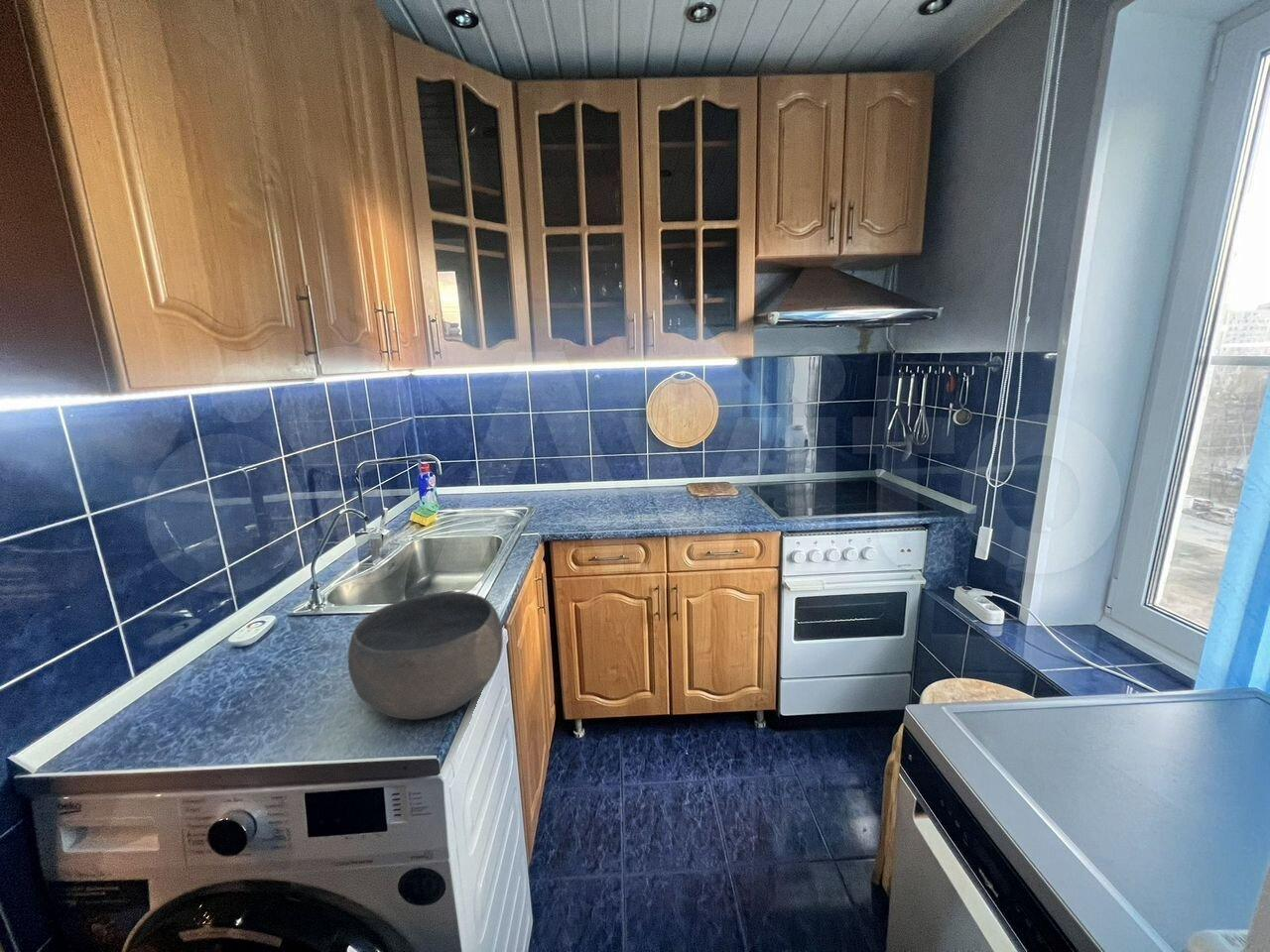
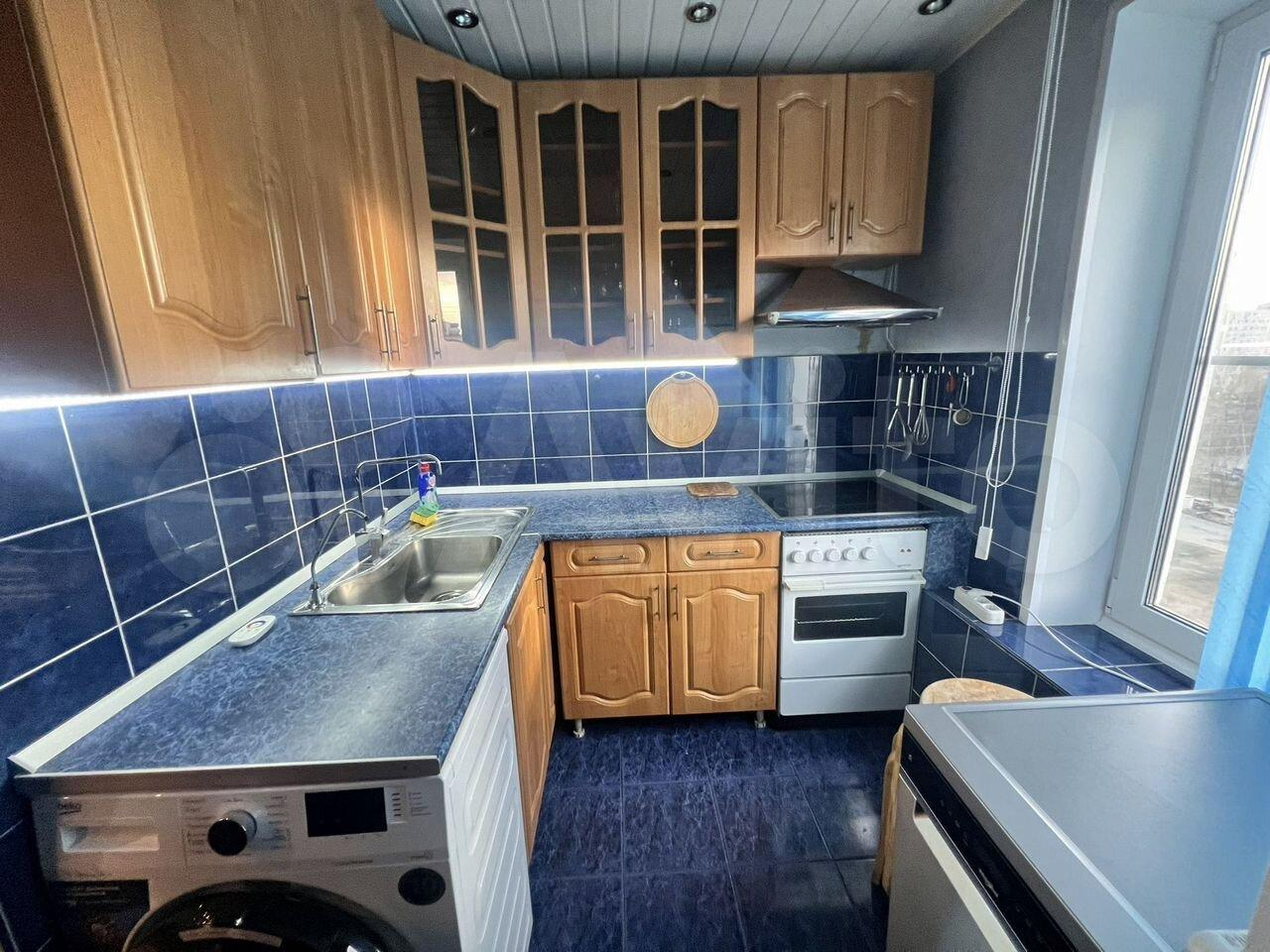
- bowl (431, 657)
